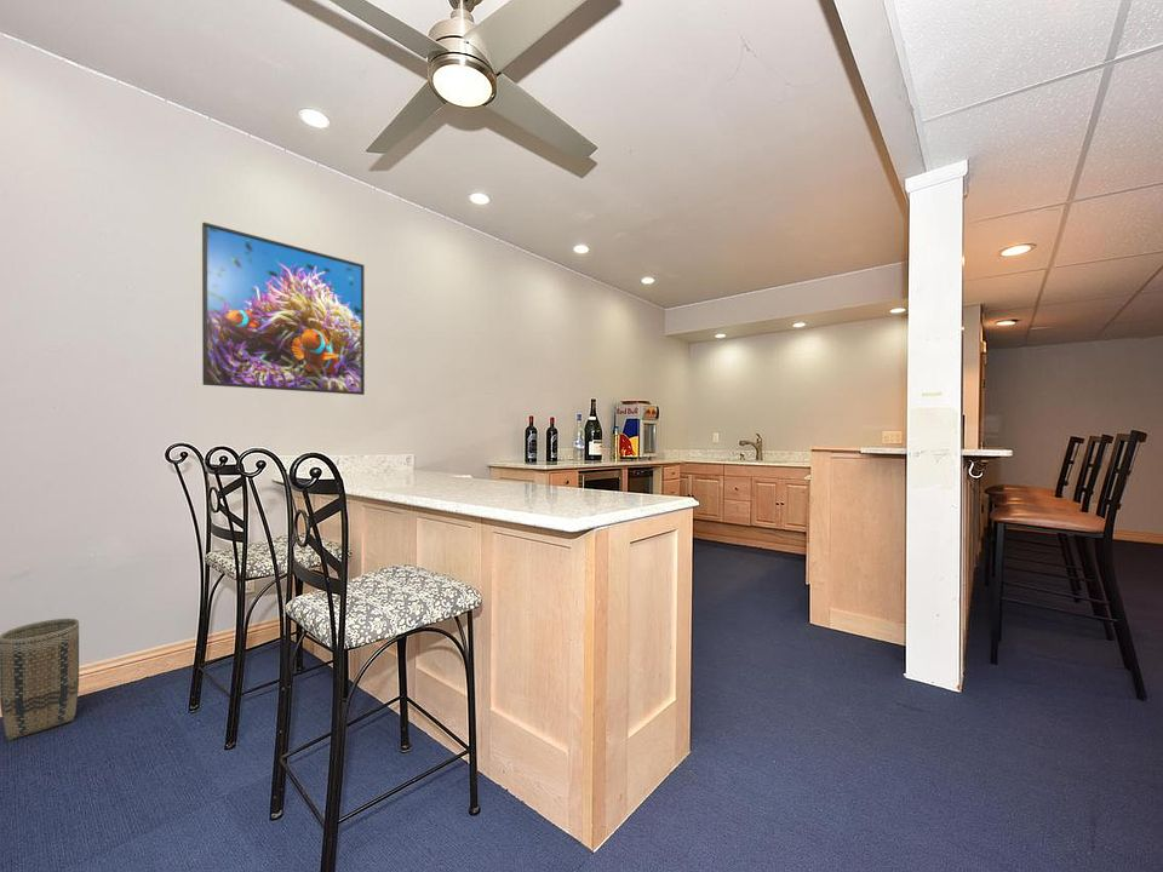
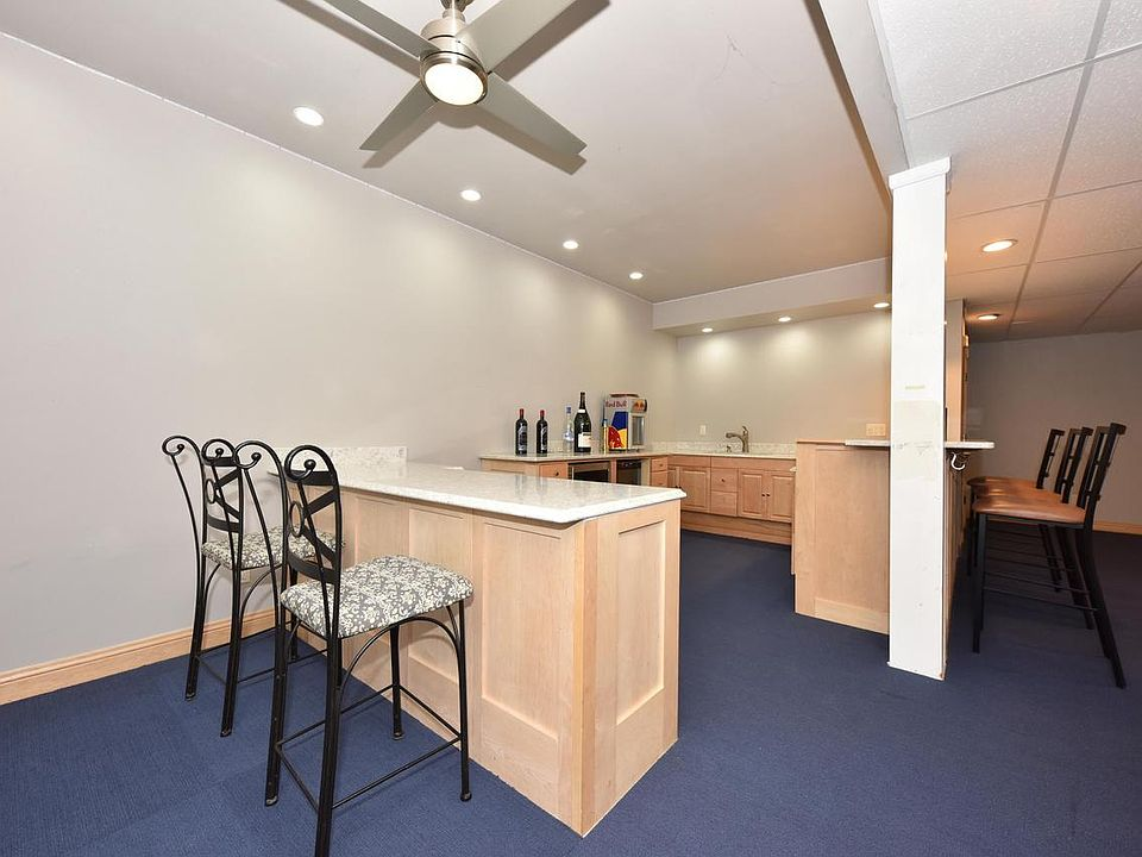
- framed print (292, 317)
- basket (40, 675)
